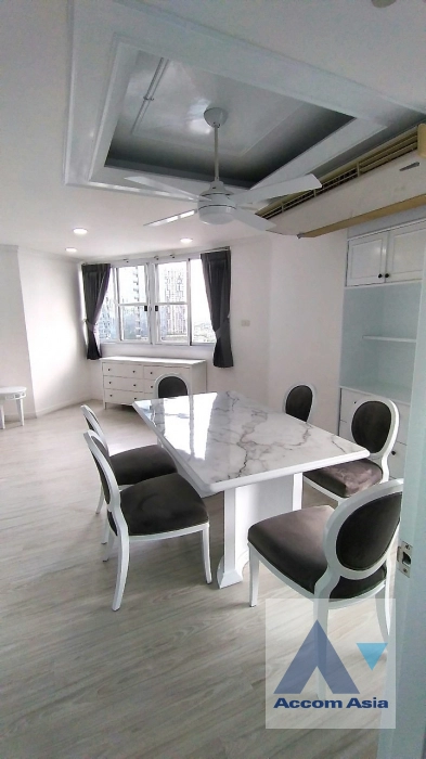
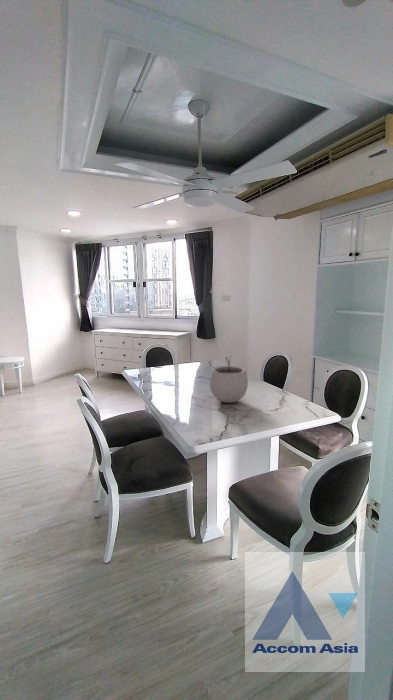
+ plant pot (228, 378)
